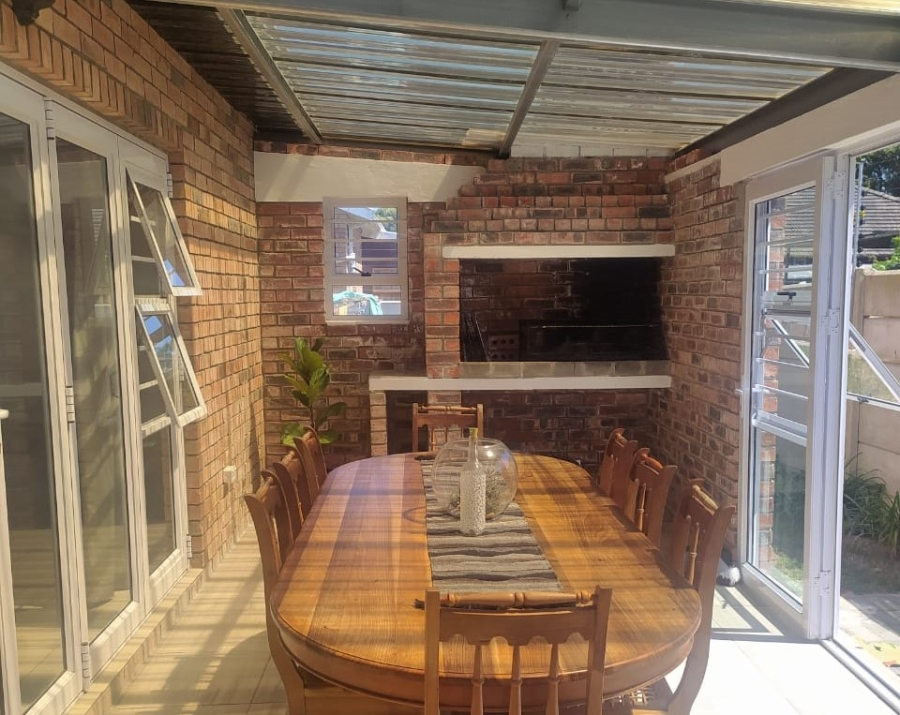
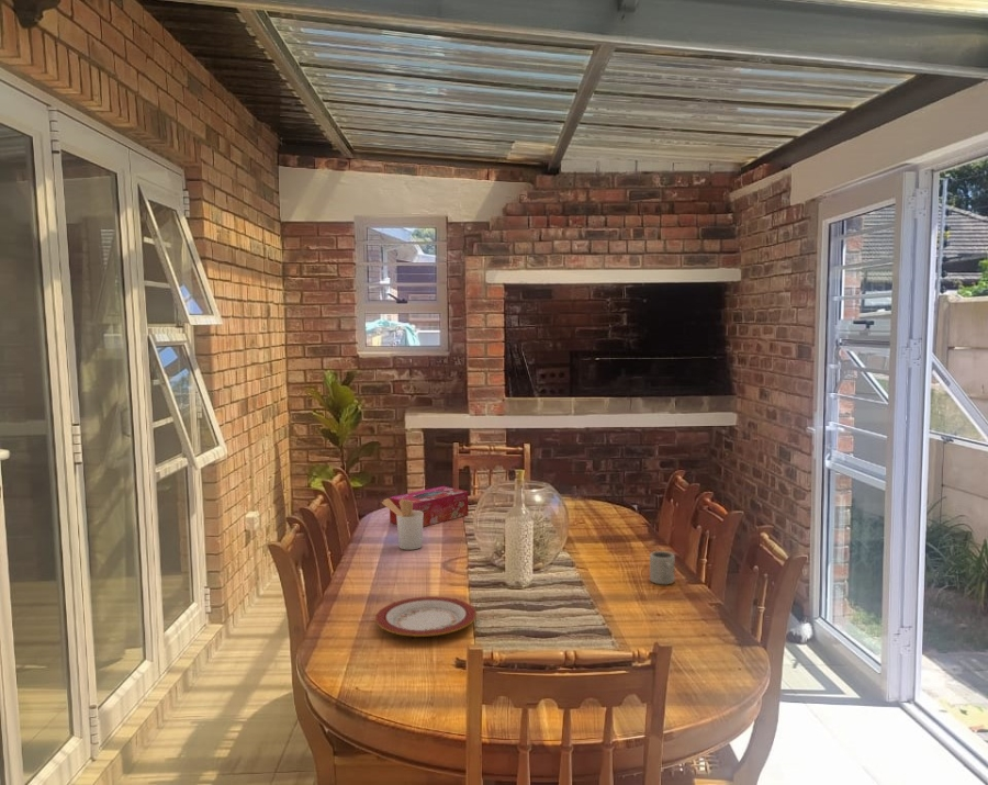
+ tissue box (429, 506)
+ utensil holder (402, 522)
+ plate (426, 618)
+ cup (663, 569)
